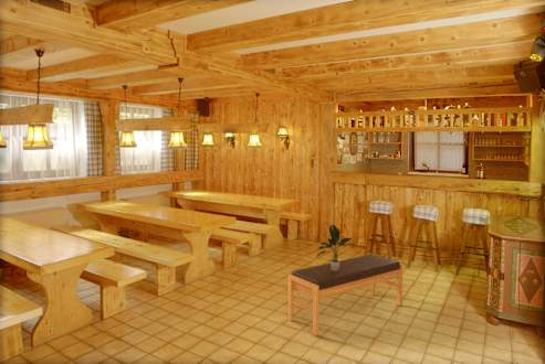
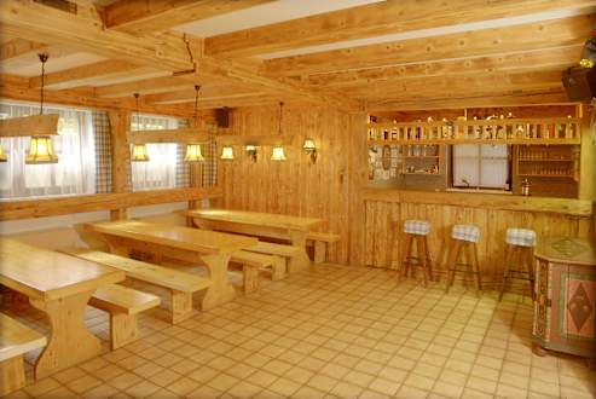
- bench (347, 289)
- potted plant (334, 246)
